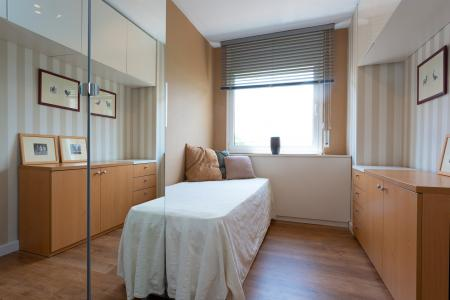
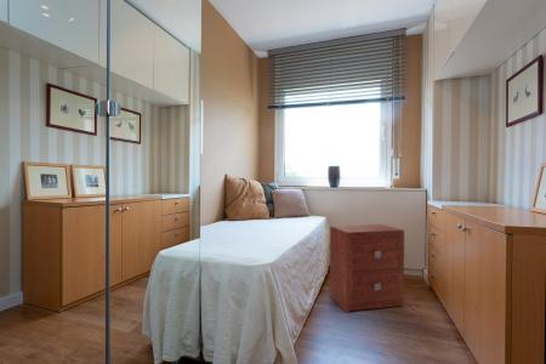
+ nightstand (365, 265)
